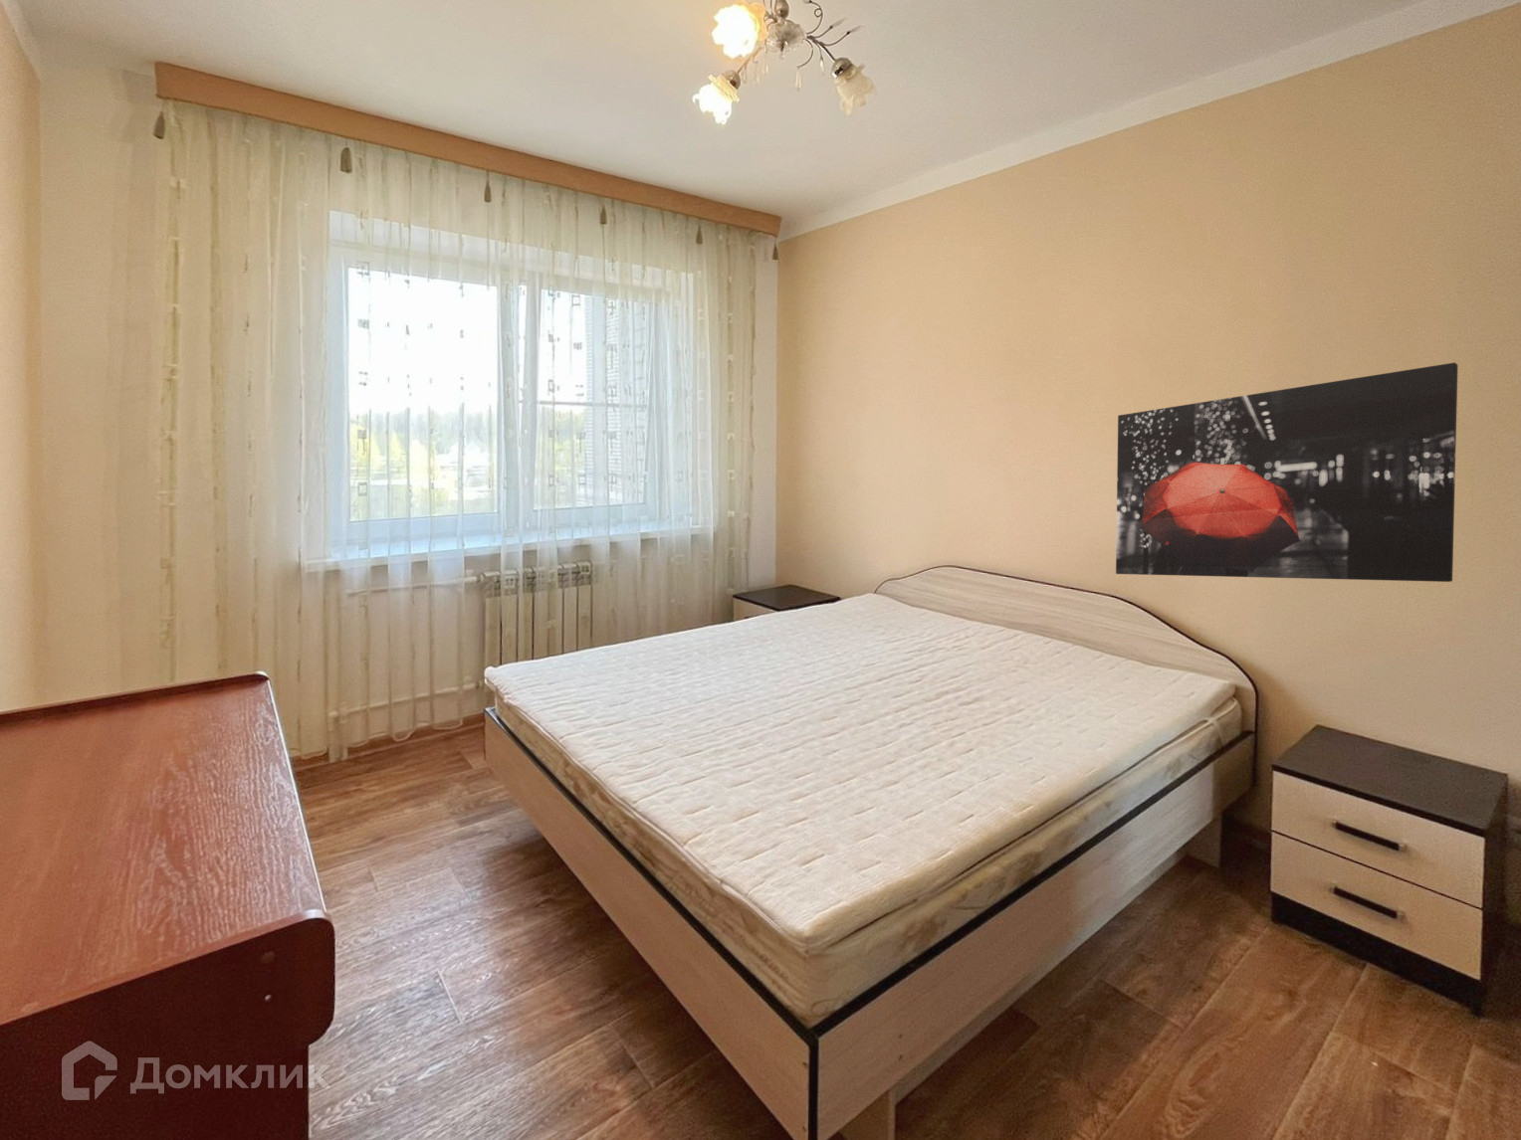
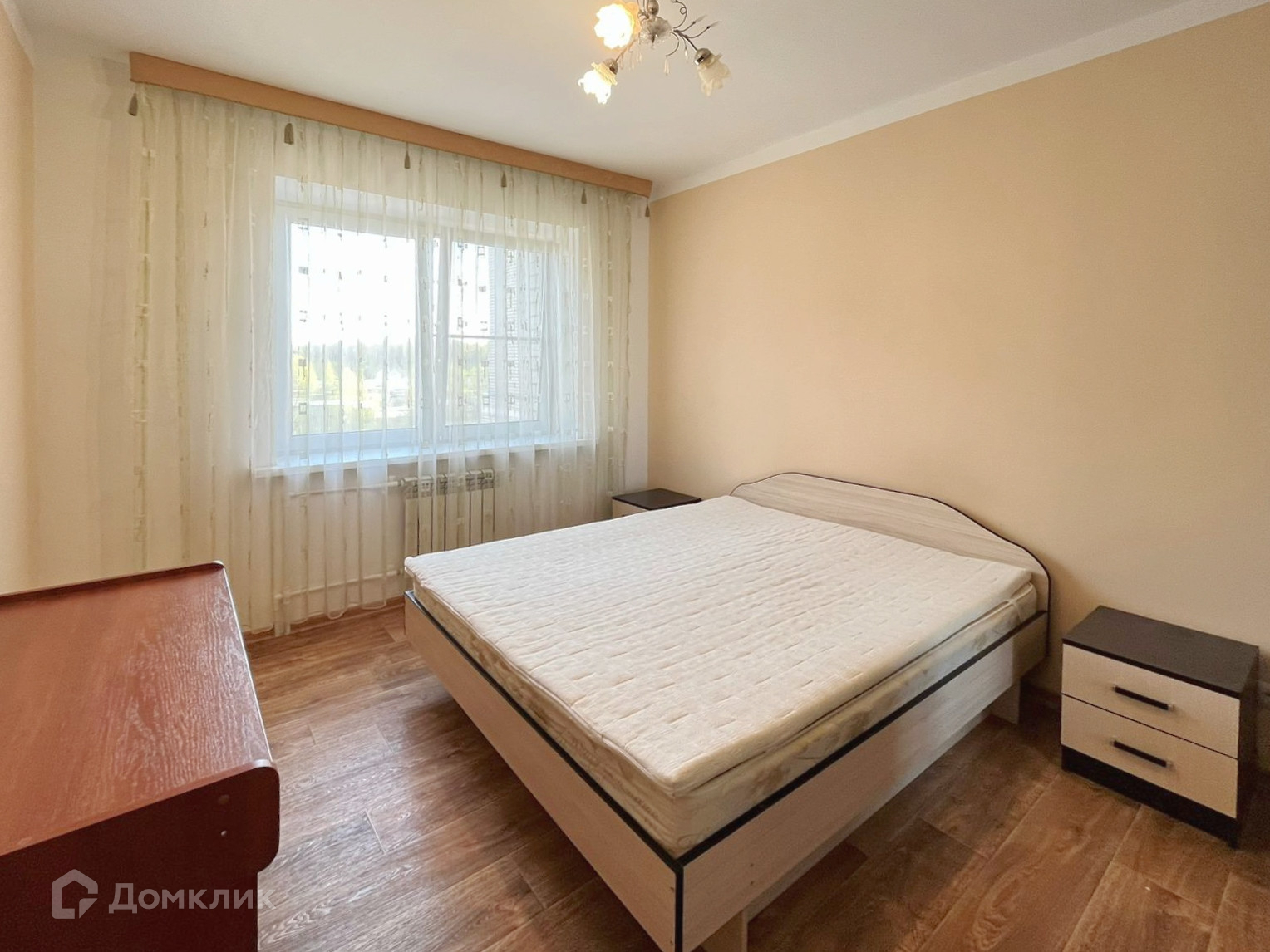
- wall art (1259, 485)
